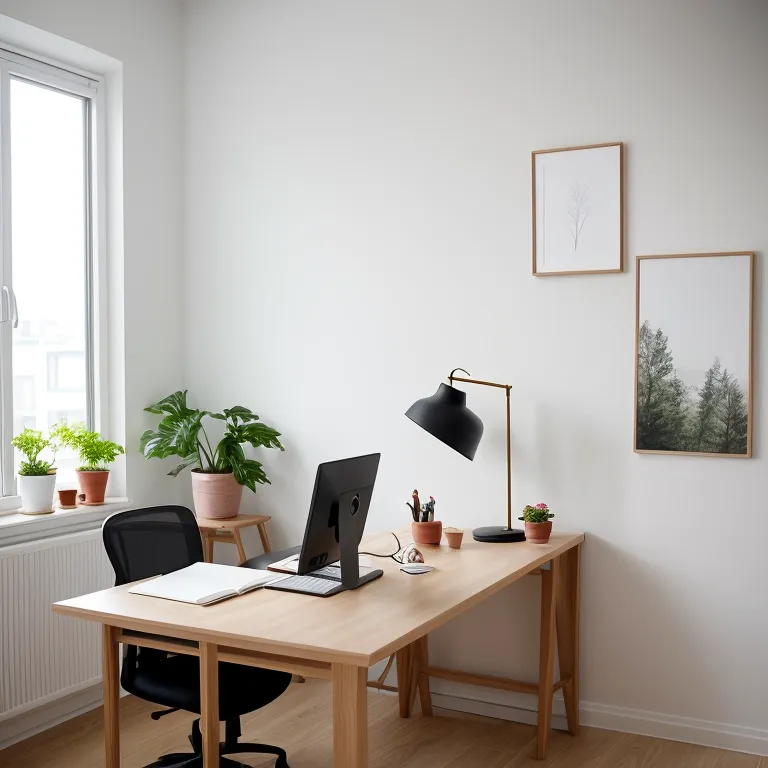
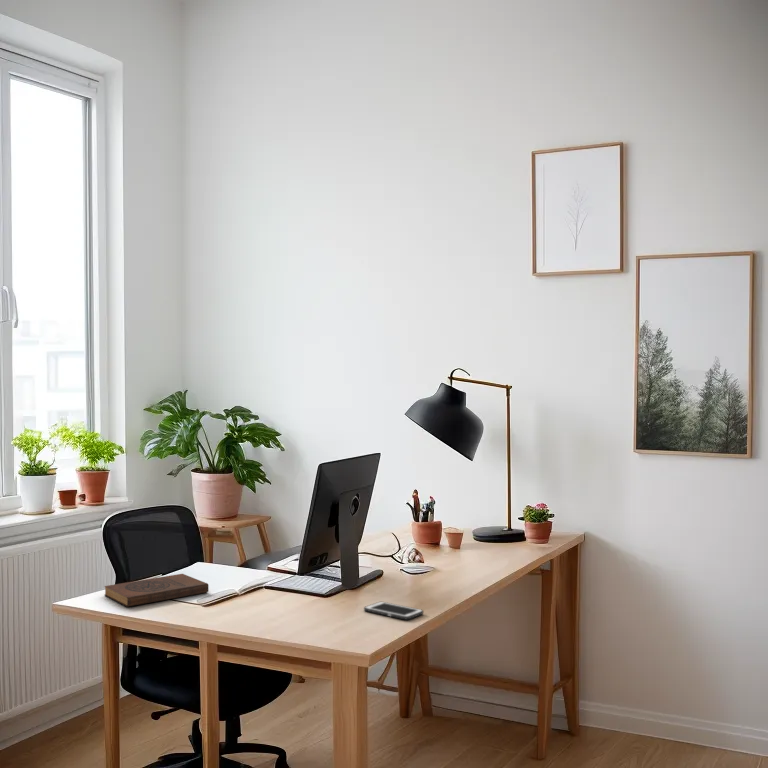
+ book (156, 589)
+ cell phone (393, 610)
